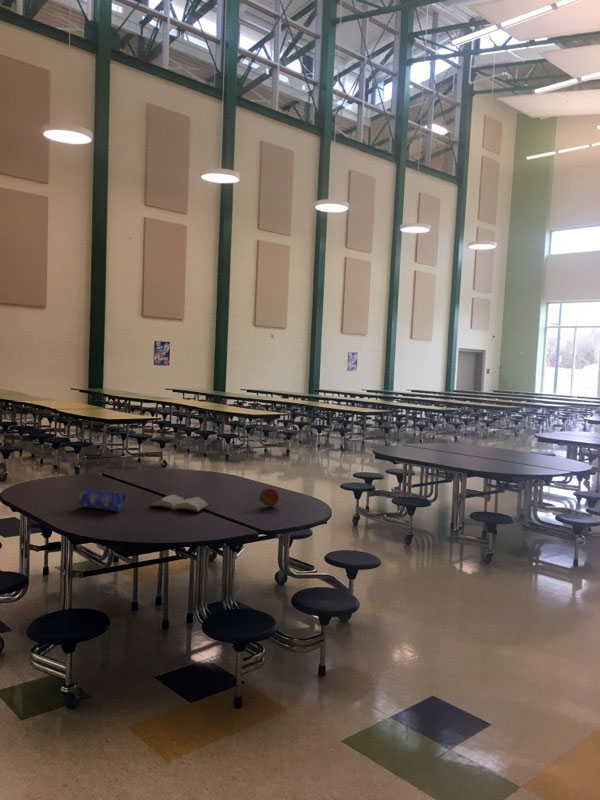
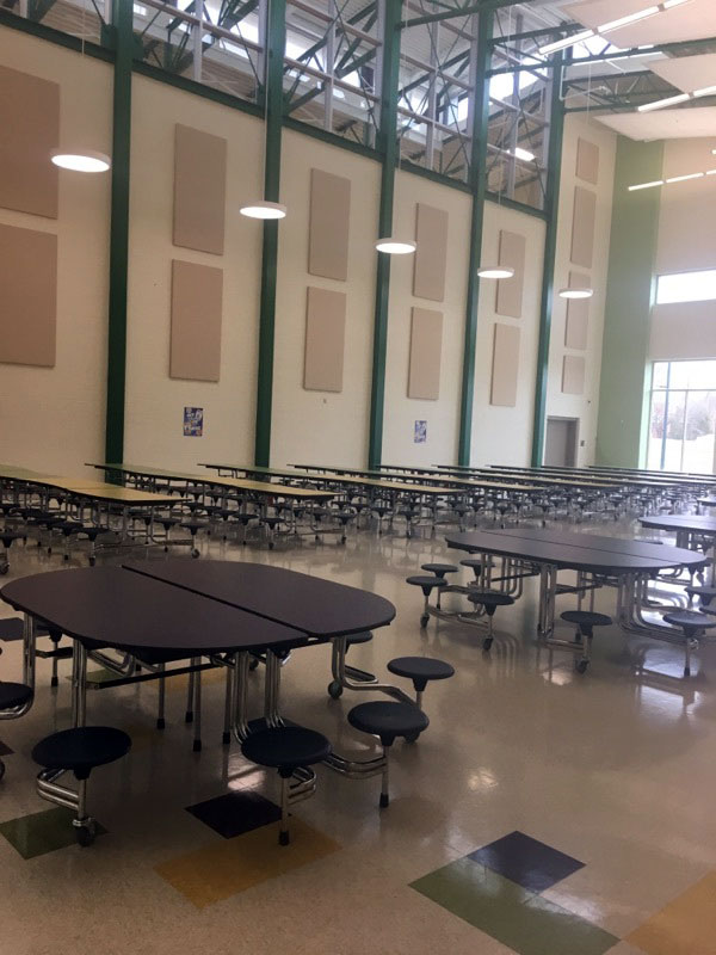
- fruit (268, 497)
- hardback book (179, 502)
- pencil case (101, 499)
